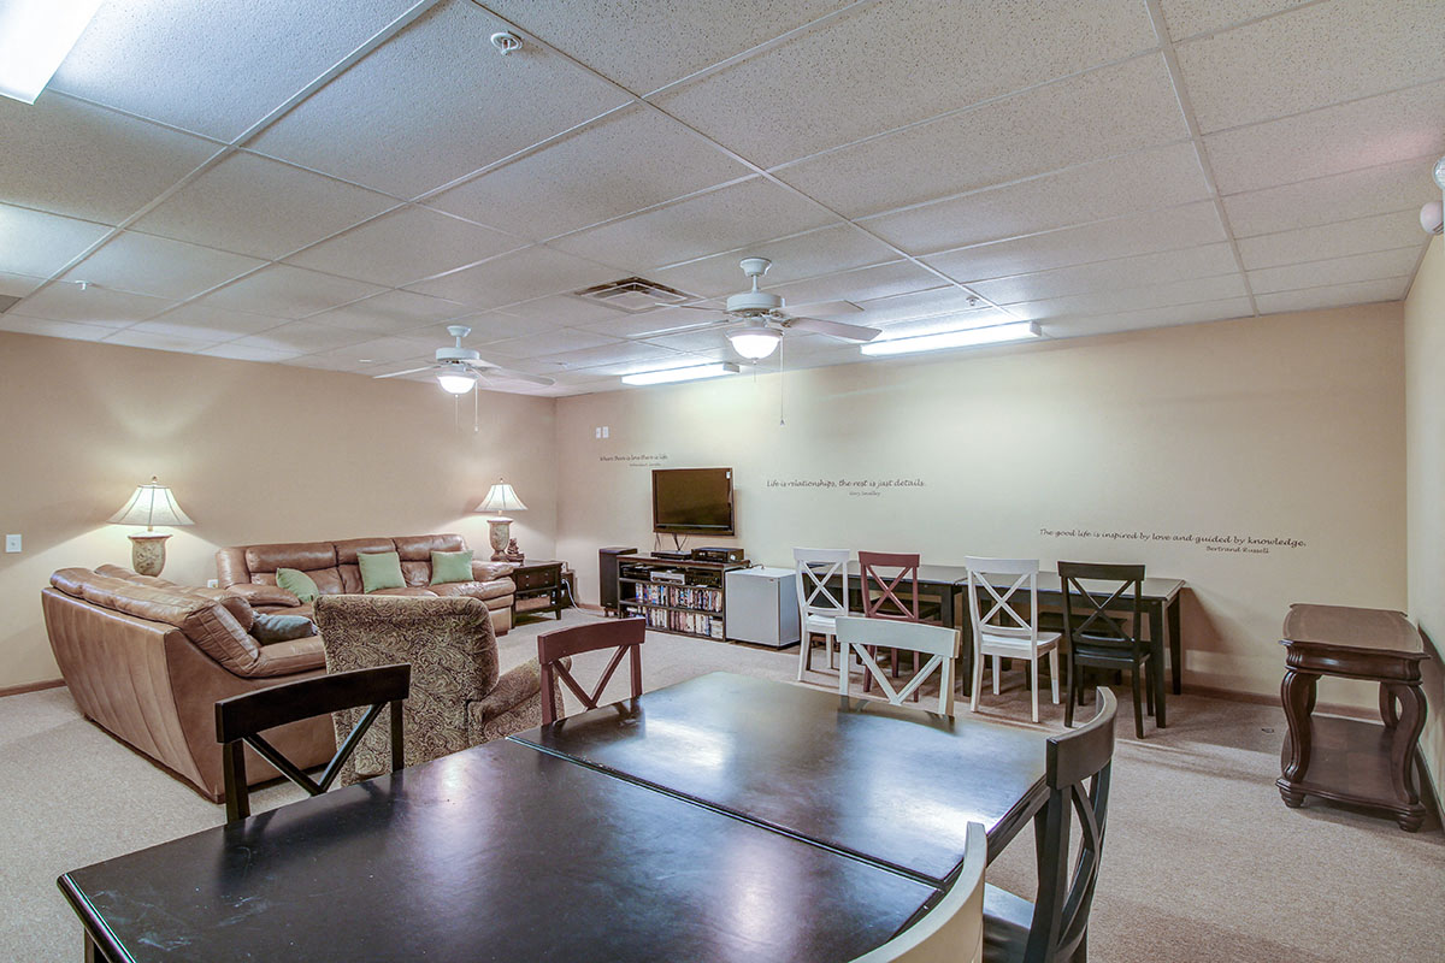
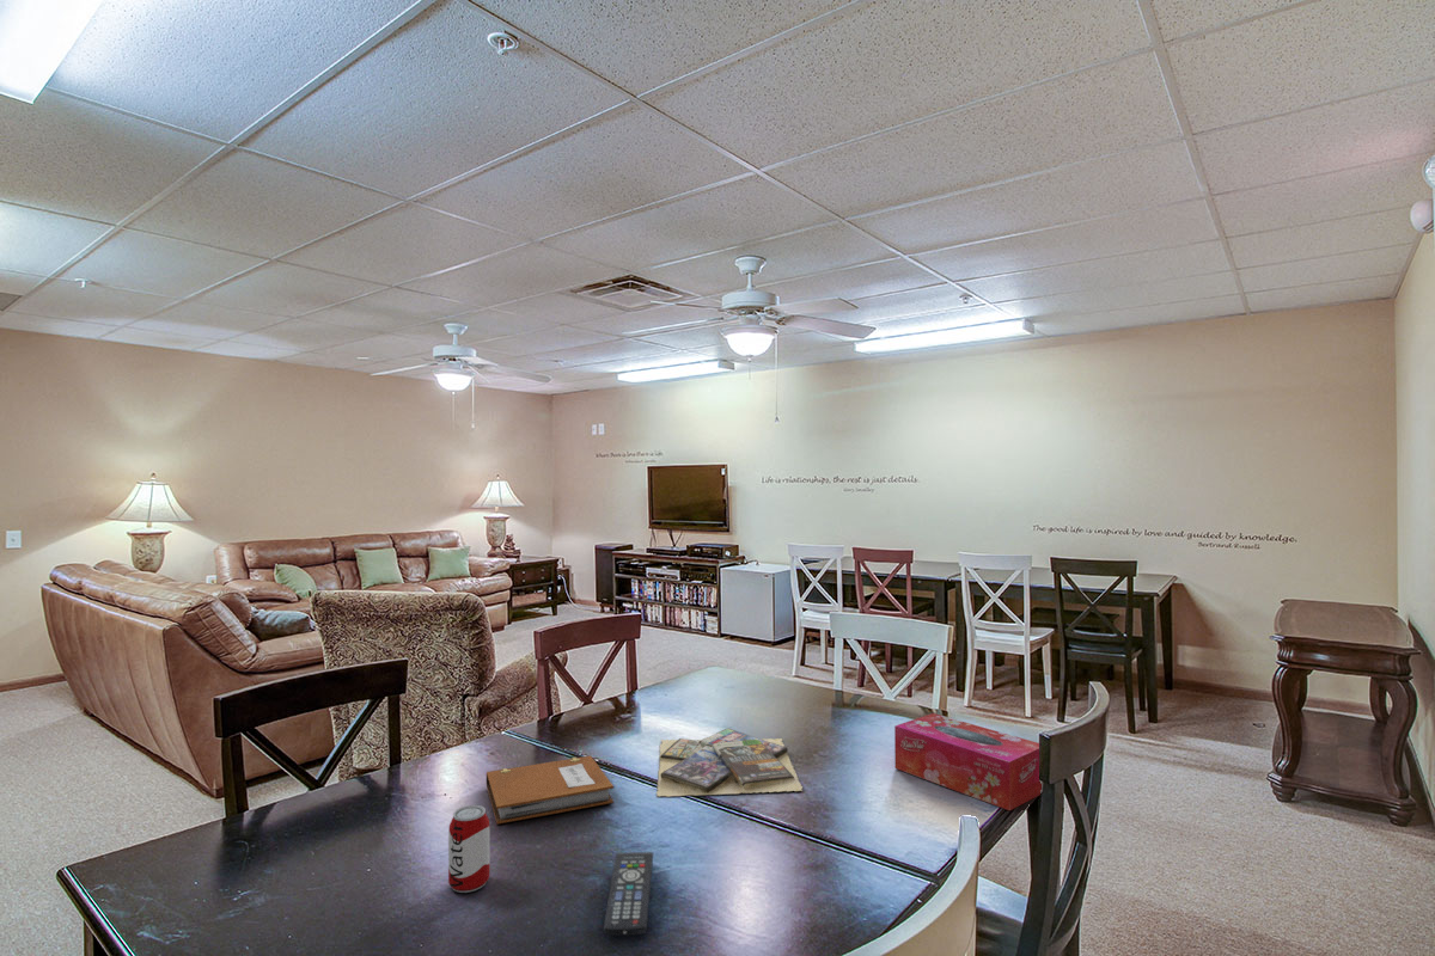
+ tissue box (967, 756)
+ beverage can (469, 847)
+ video game cases (725, 754)
+ remote control (630, 888)
+ notebook (550, 785)
